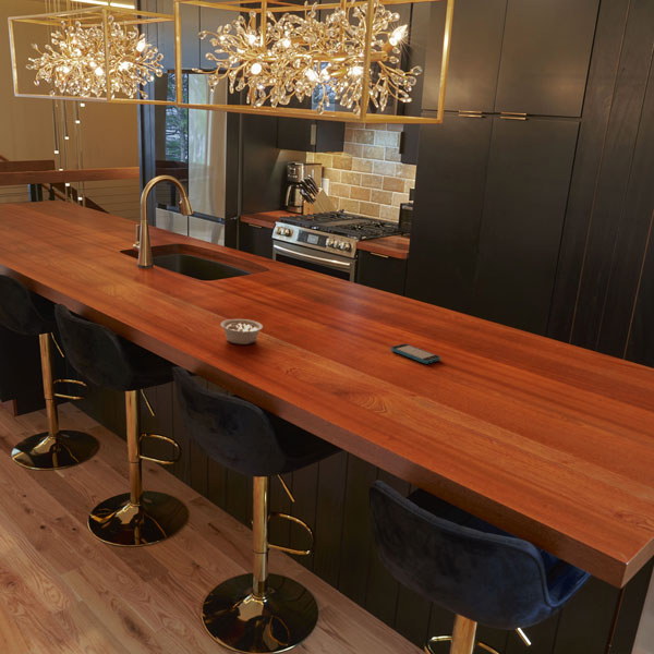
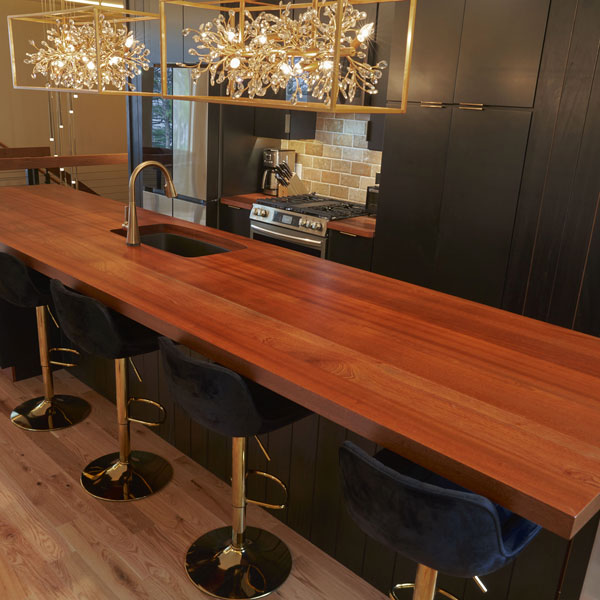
- legume (242, 331)
- smartphone (414, 353)
